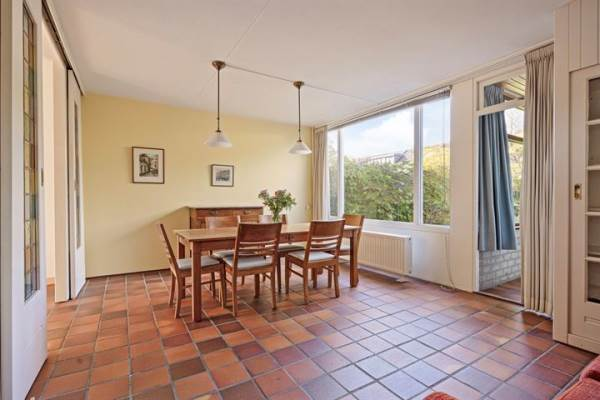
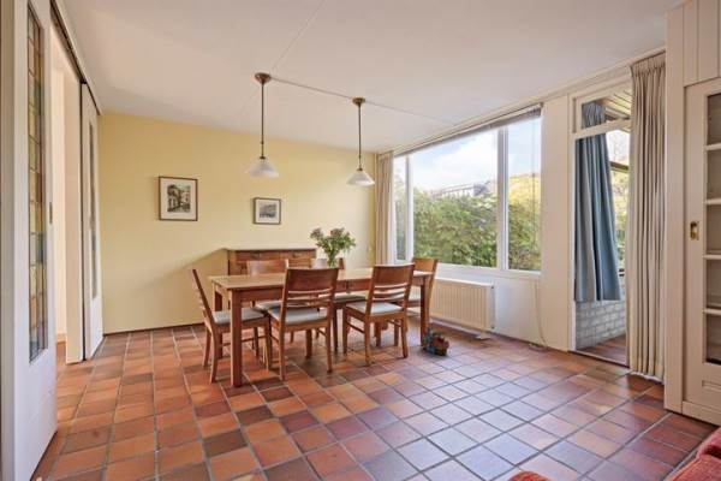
+ toy train (434, 339)
